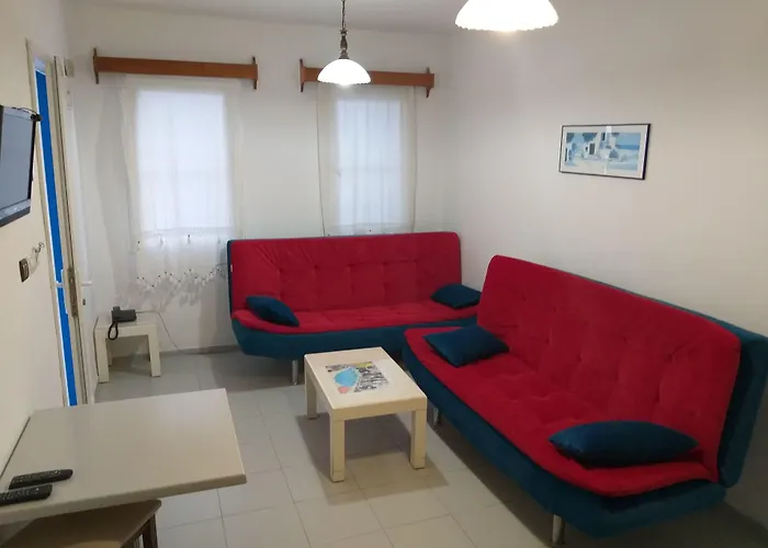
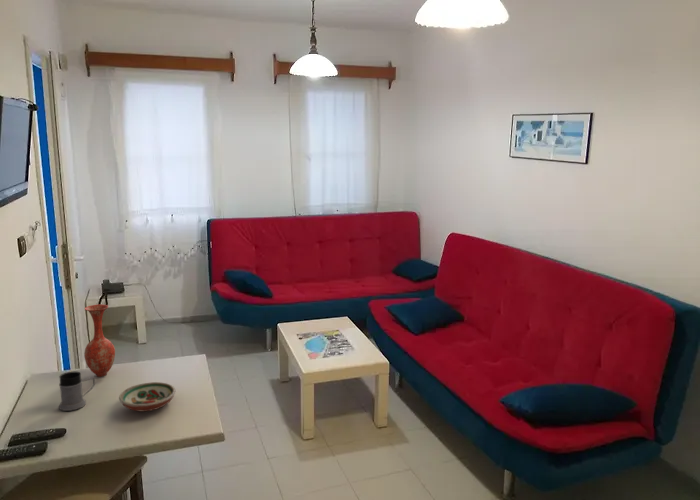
+ vase (99, 341)
+ mug (77, 388)
+ decorative bowl (148, 399)
